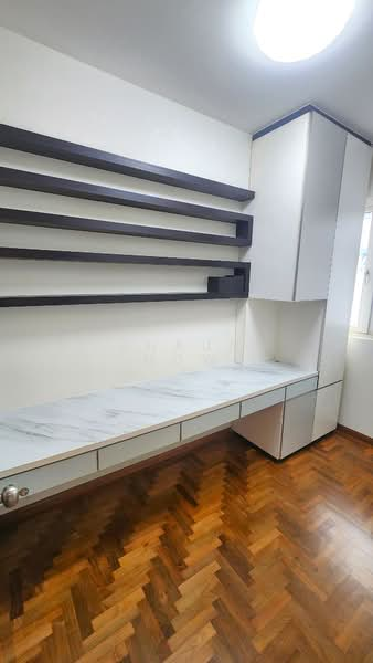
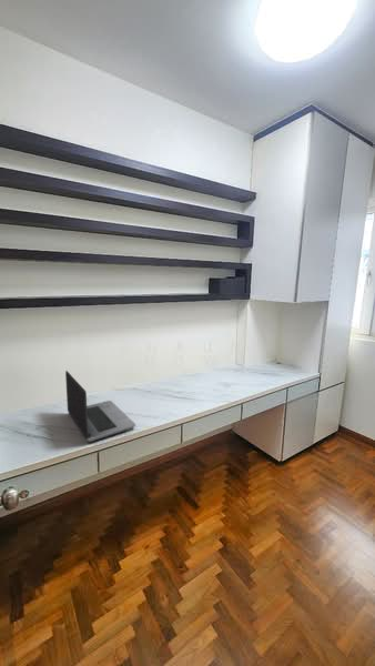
+ laptop computer (102, 402)
